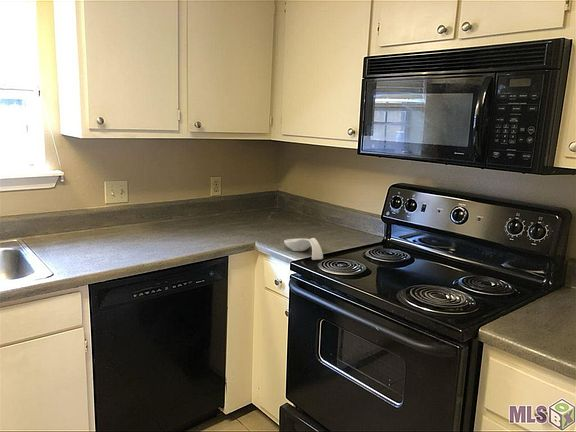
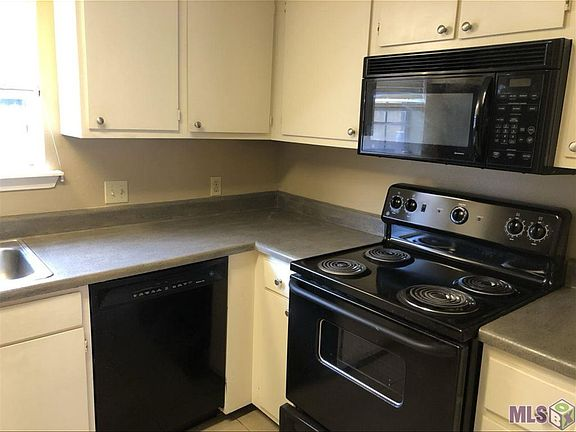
- spoon rest (304, 244)
